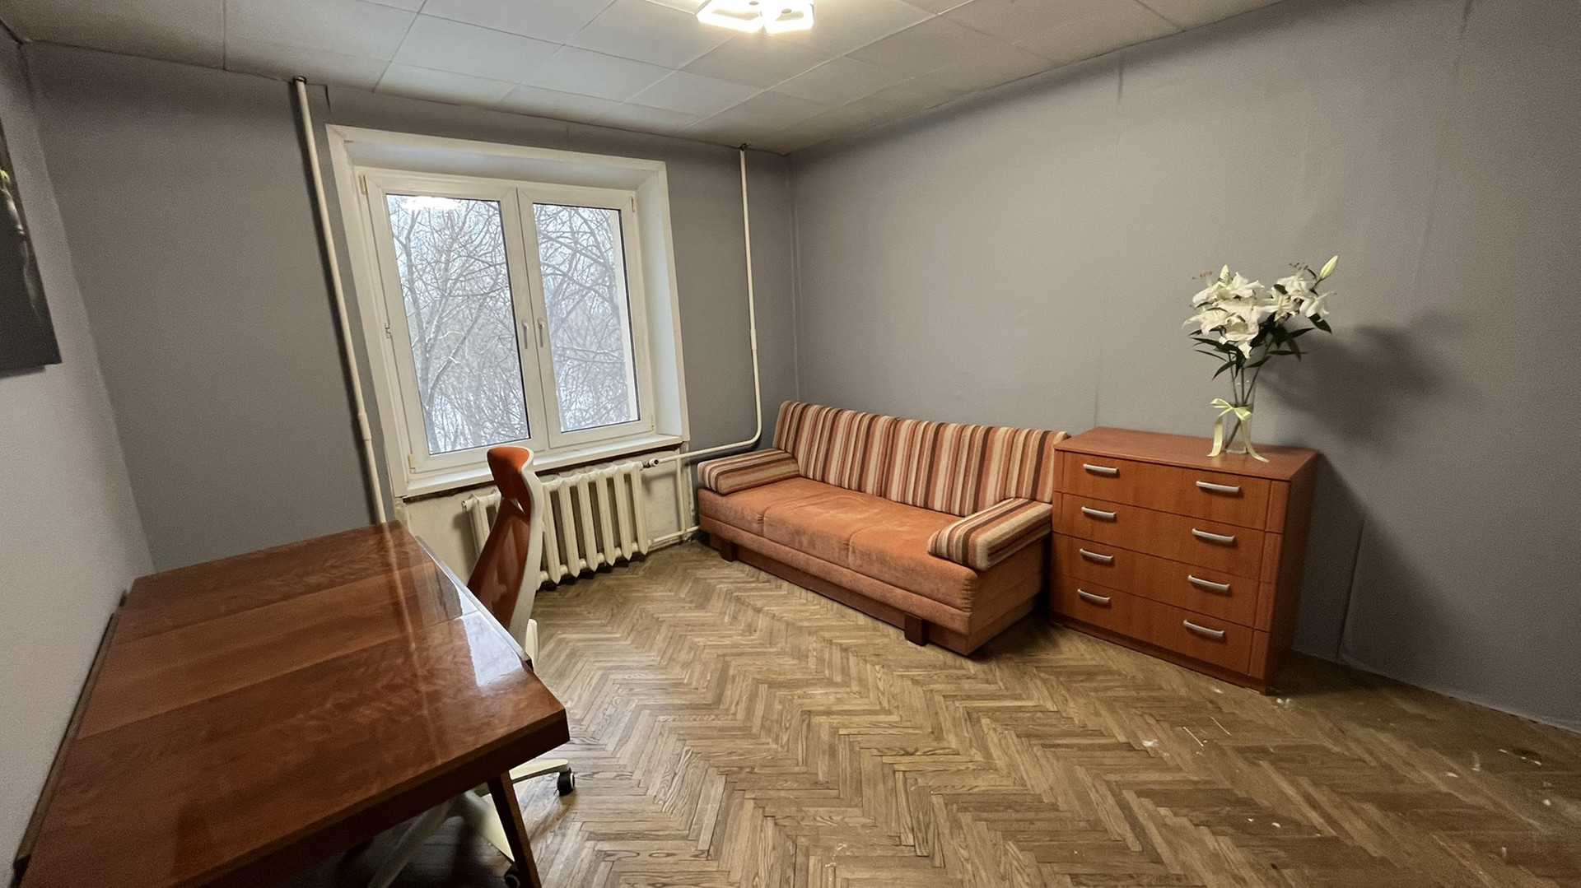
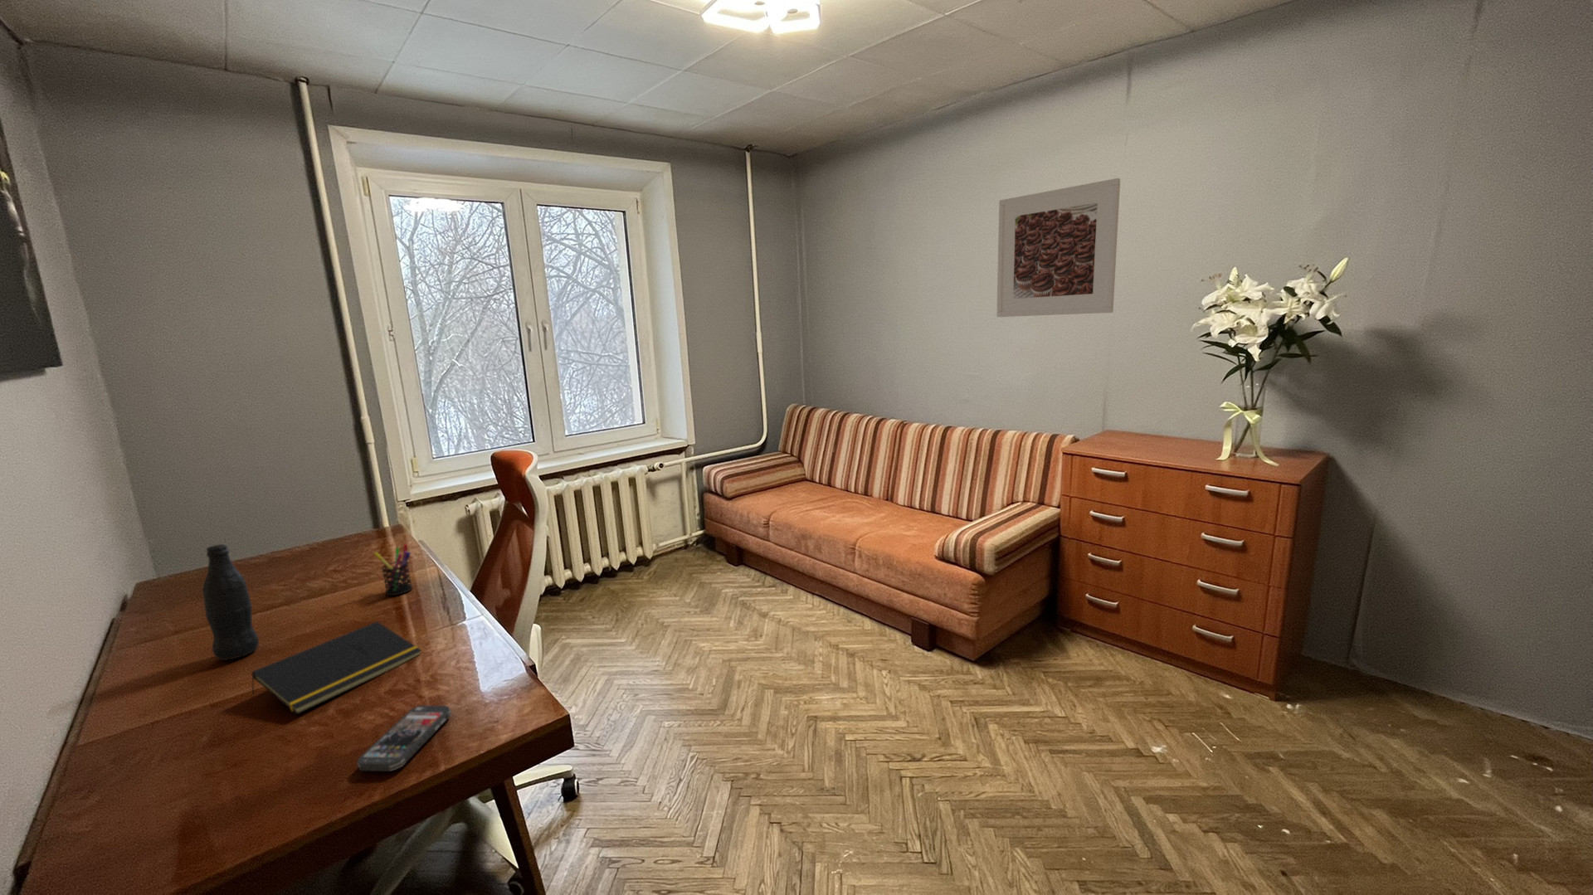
+ smartphone (407, 735)
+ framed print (1053, 253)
+ pen holder (397, 568)
+ bottle (226, 601)
+ notepad (341, 663)
